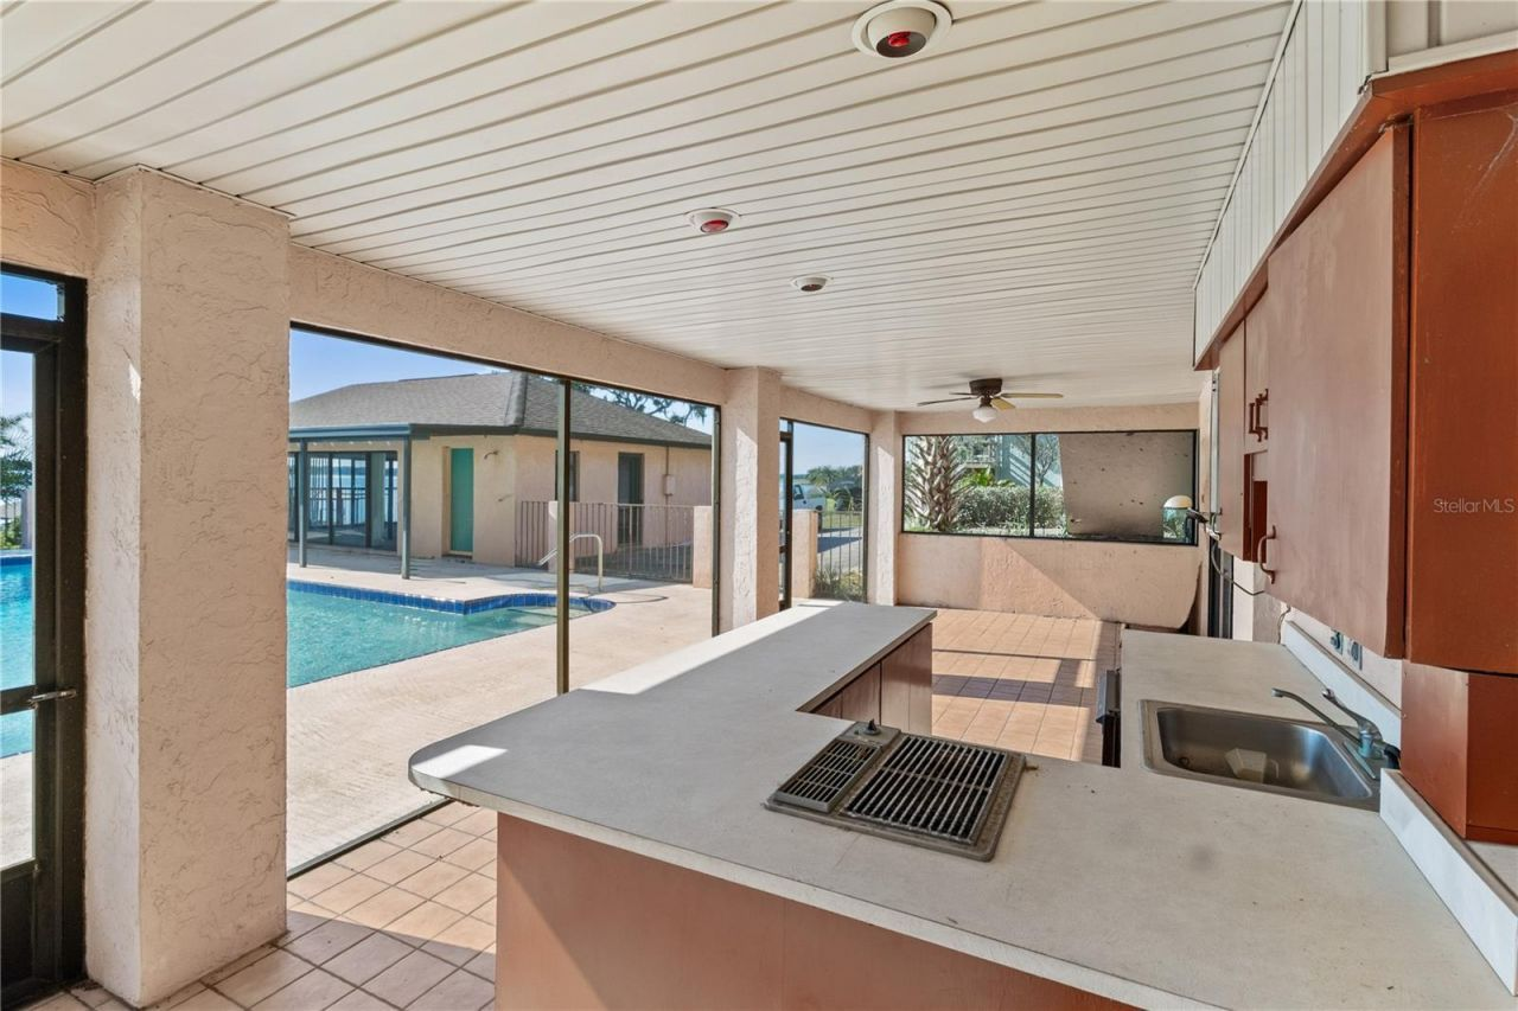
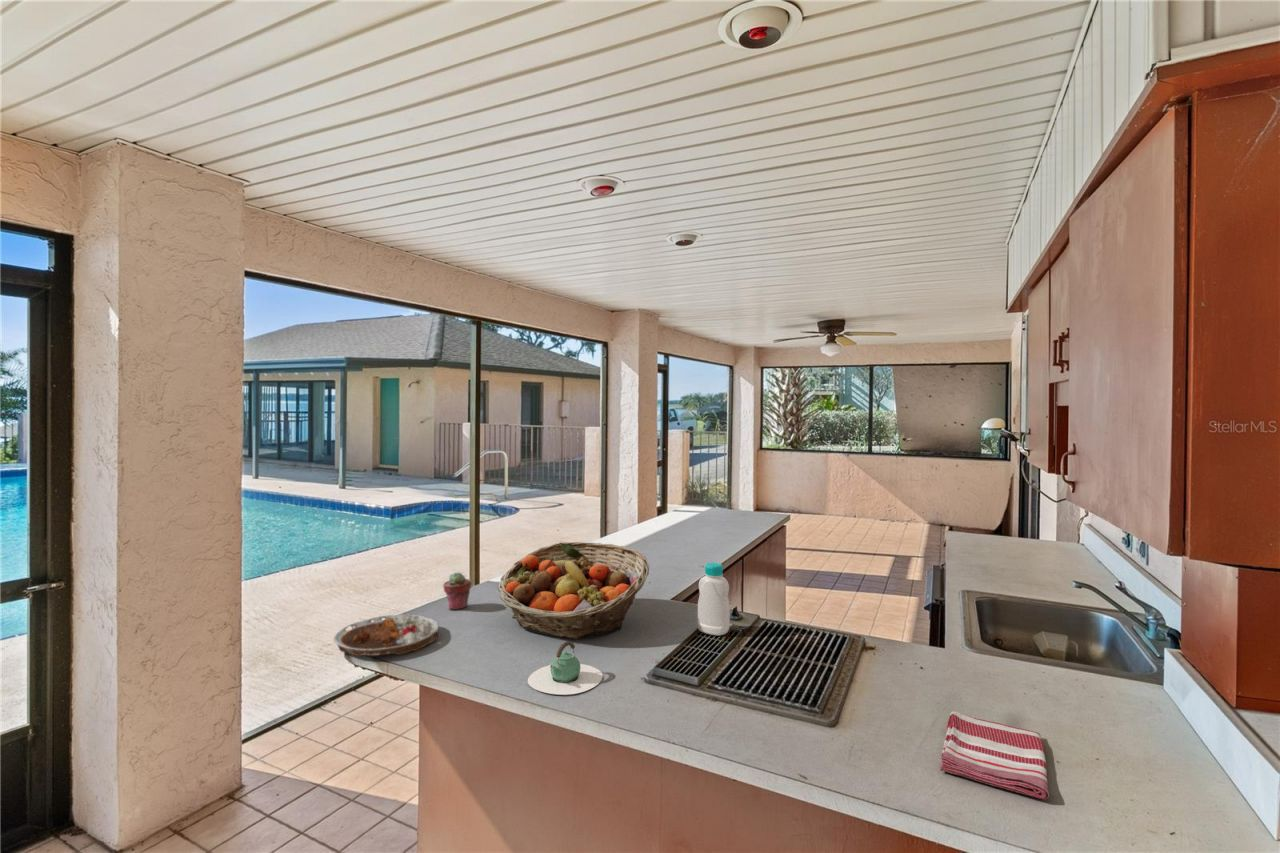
+ fruit basket (573, 586)
+ teapot (565, 659)
+ plate (388, 631)
+ dish towel (993, 748)
+ potted succulent (457, 589)
+ bottle (713, 597)
